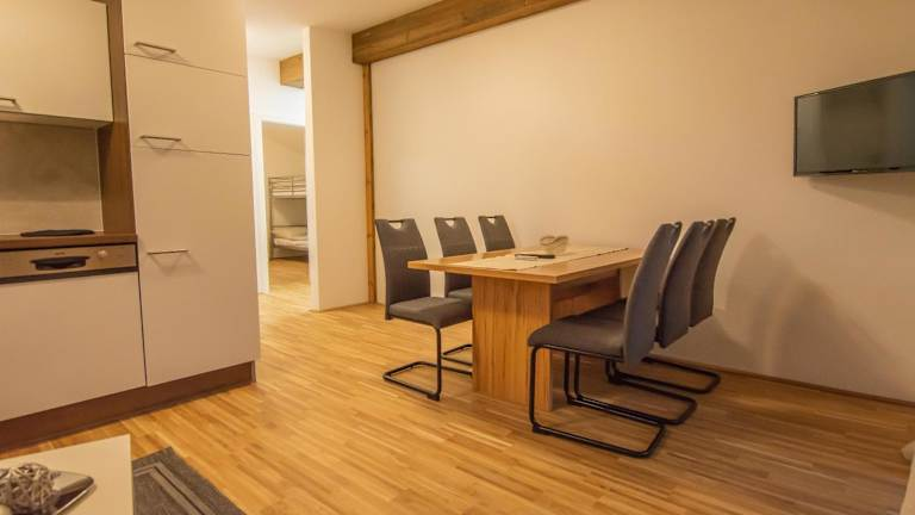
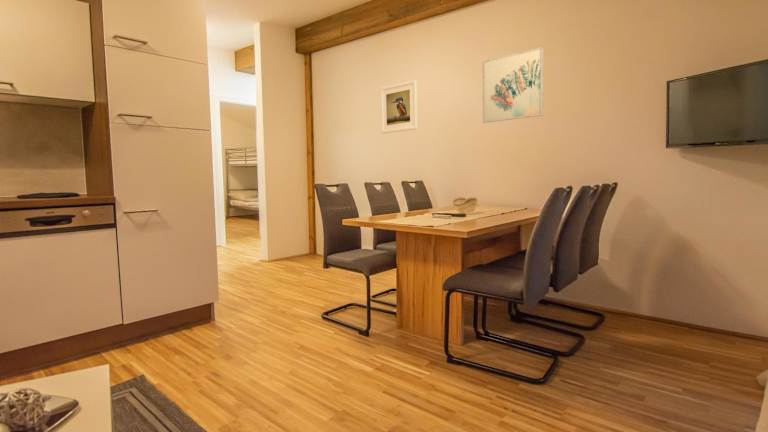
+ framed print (398, 107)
+ wall art (511, 87)
